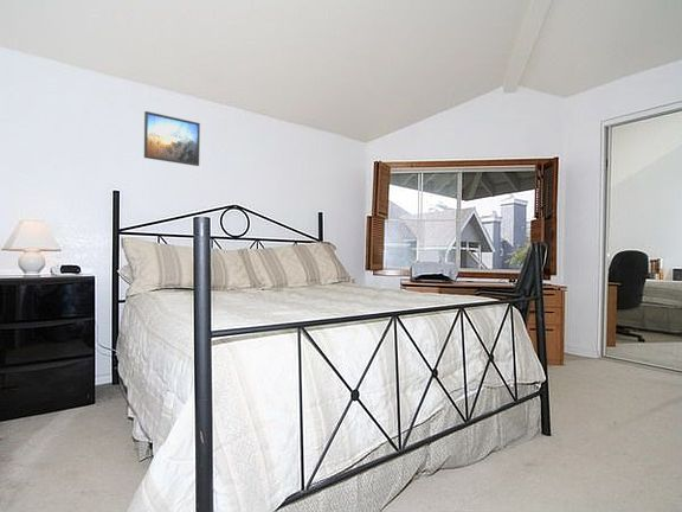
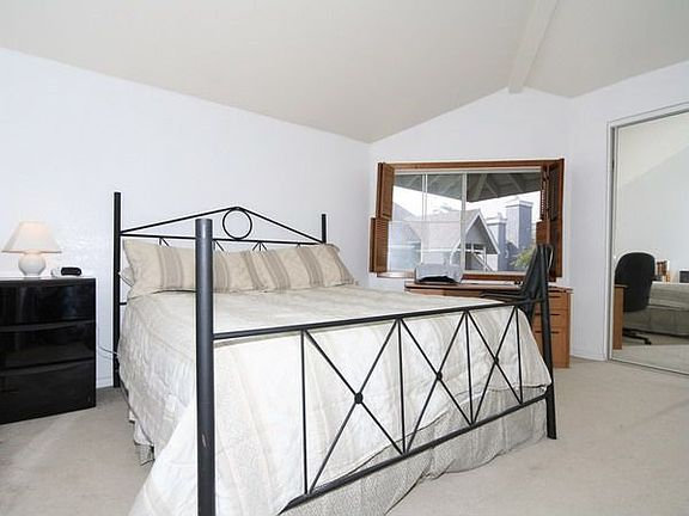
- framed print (173, 140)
